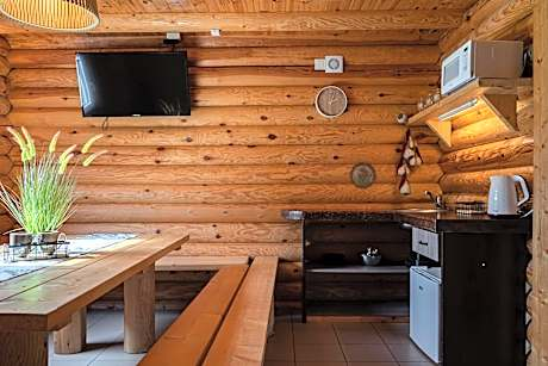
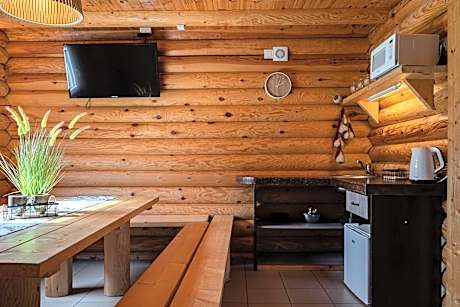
- decorative plate (362, 175)
